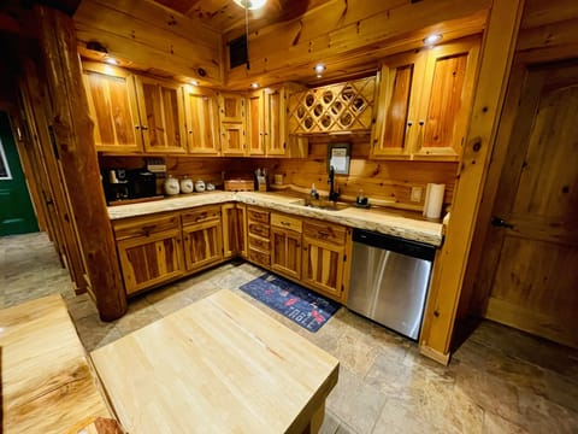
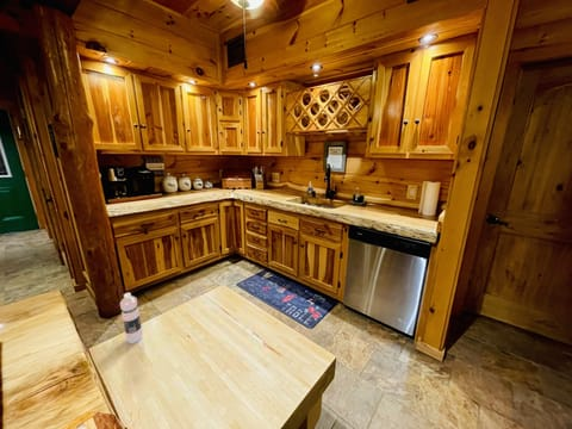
+ water bottle (131, 317)
